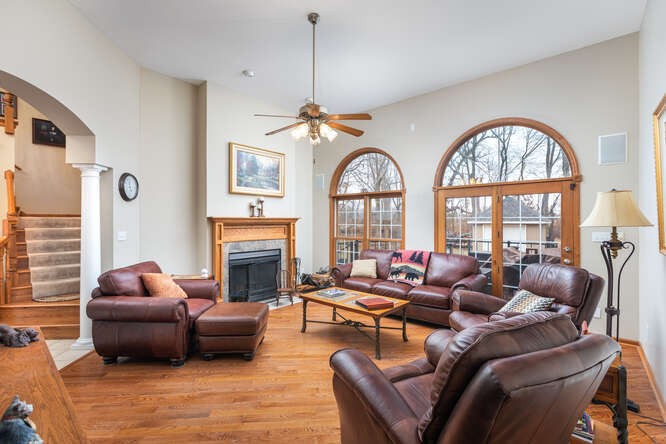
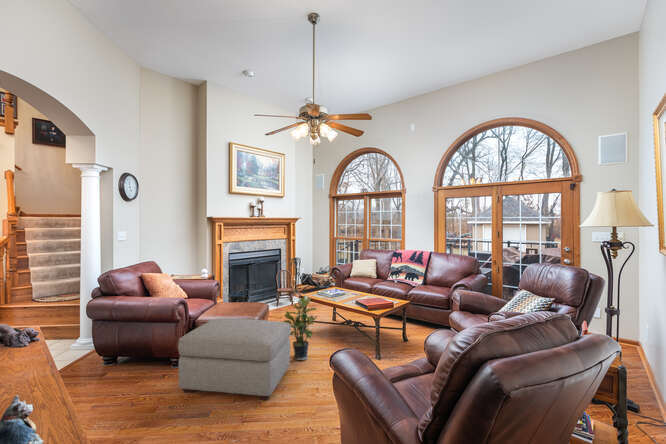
+ potted plant (300, 326)
+ ottoman (238, 353)
